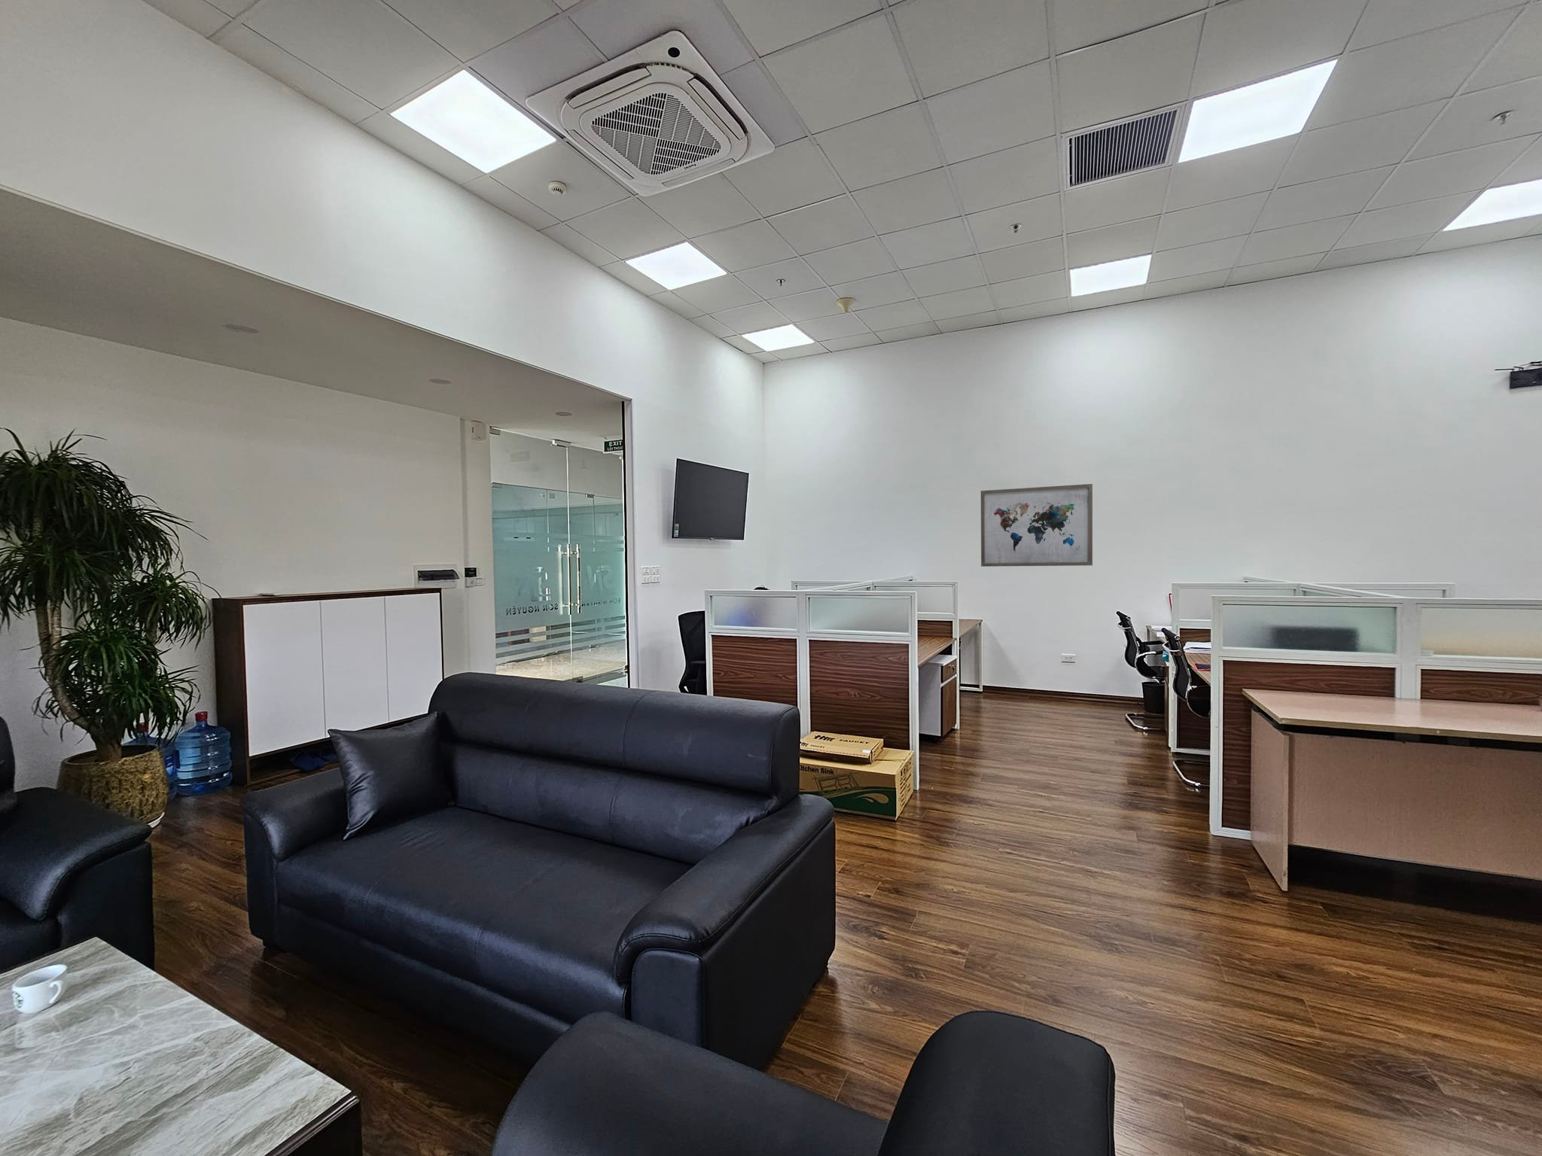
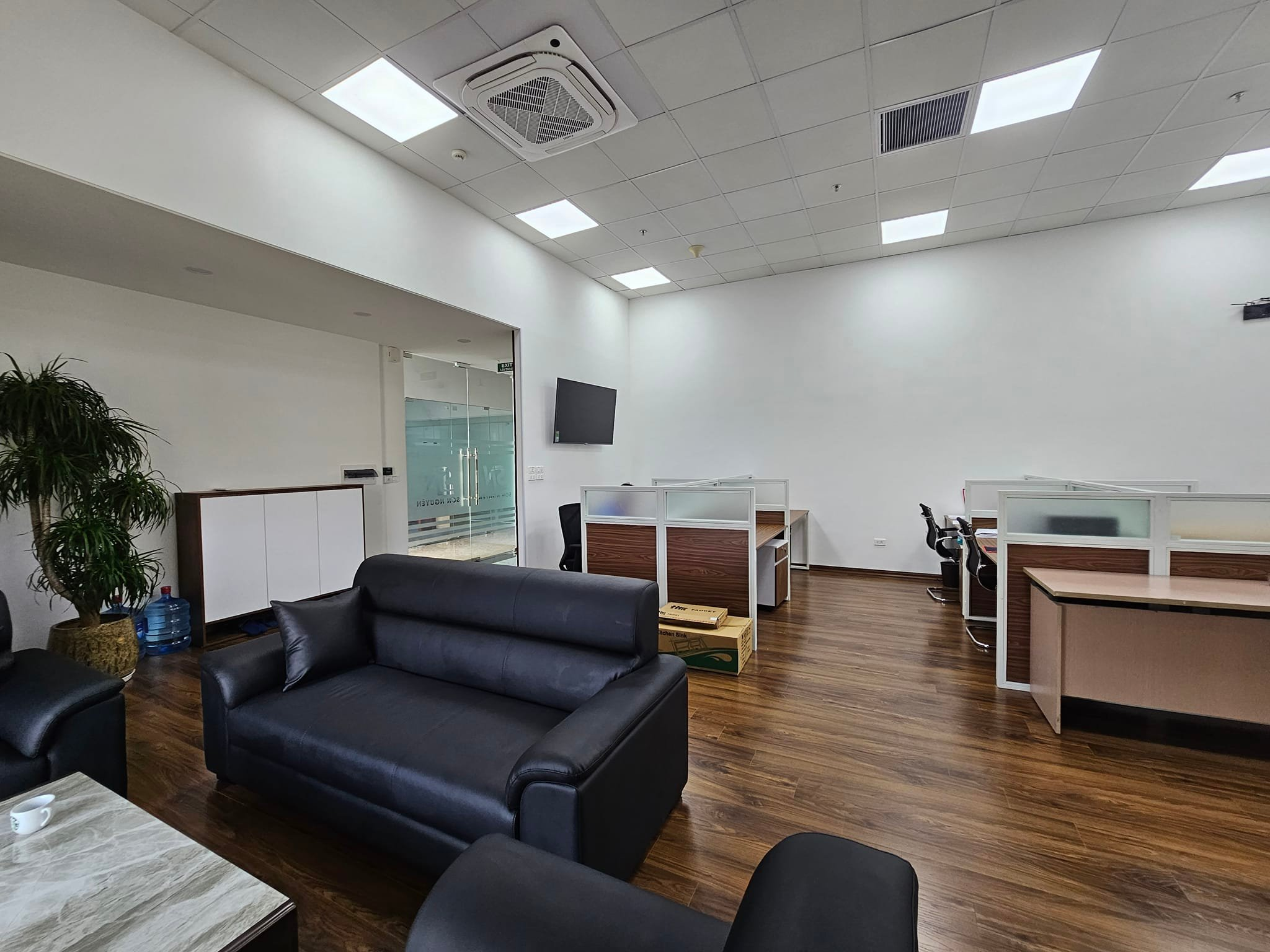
- wall art (1034, 527)
